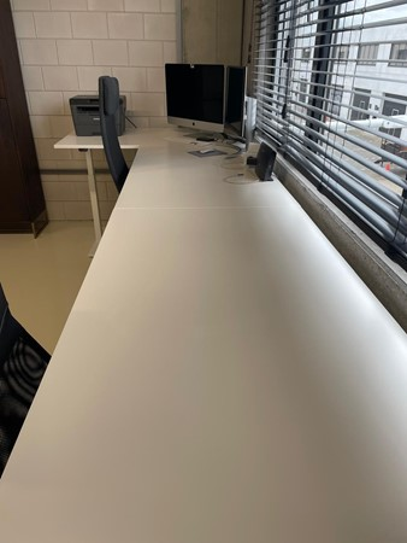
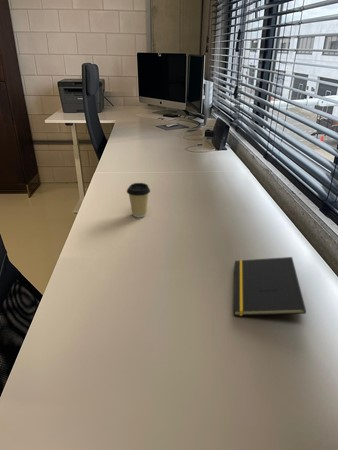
+ coffee cup (138, 200)
+ notepad (265, 283)
